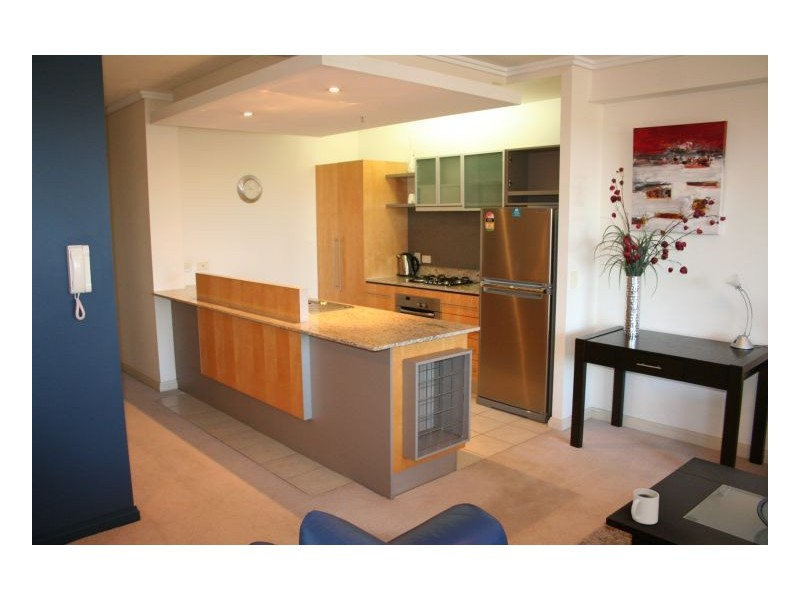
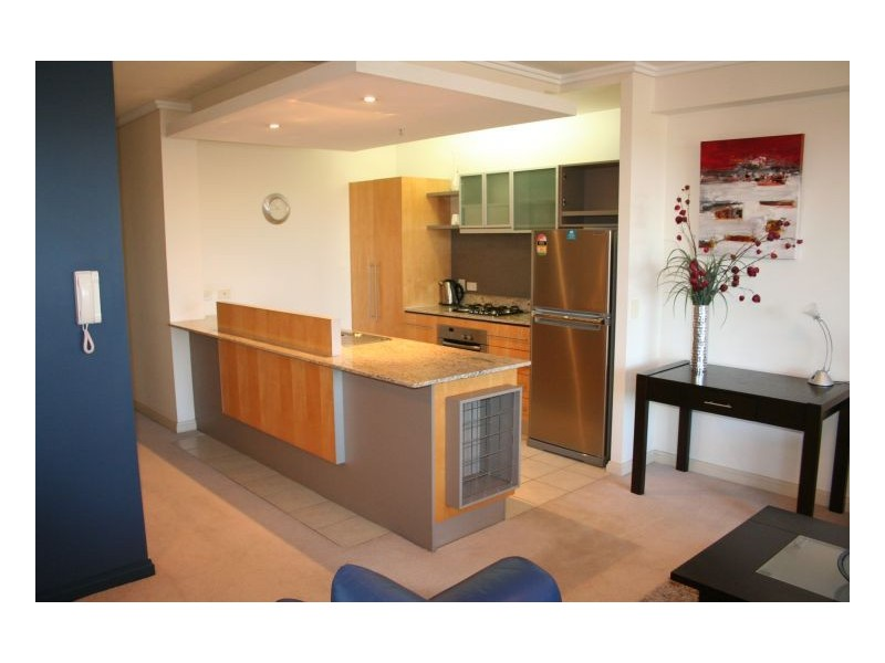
- mug (643, 506)
